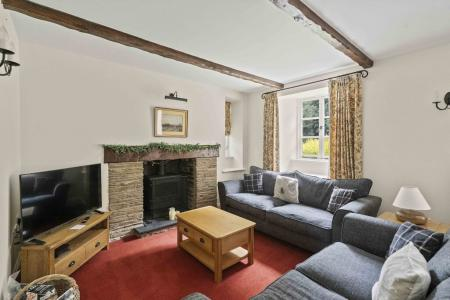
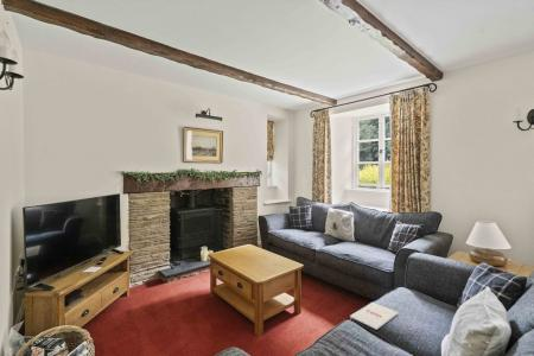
+ magazine (374, 314)
